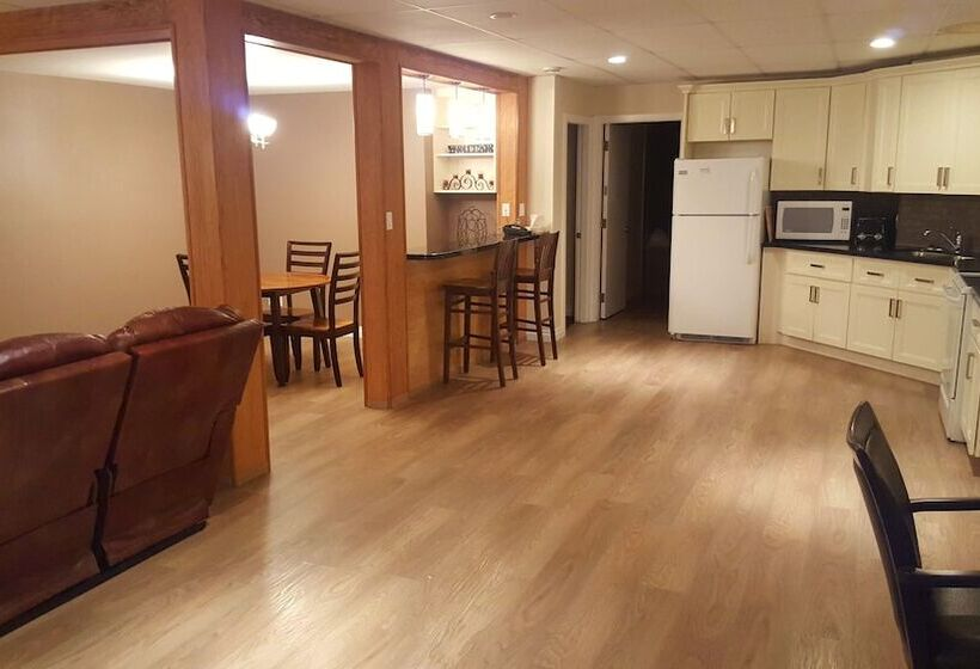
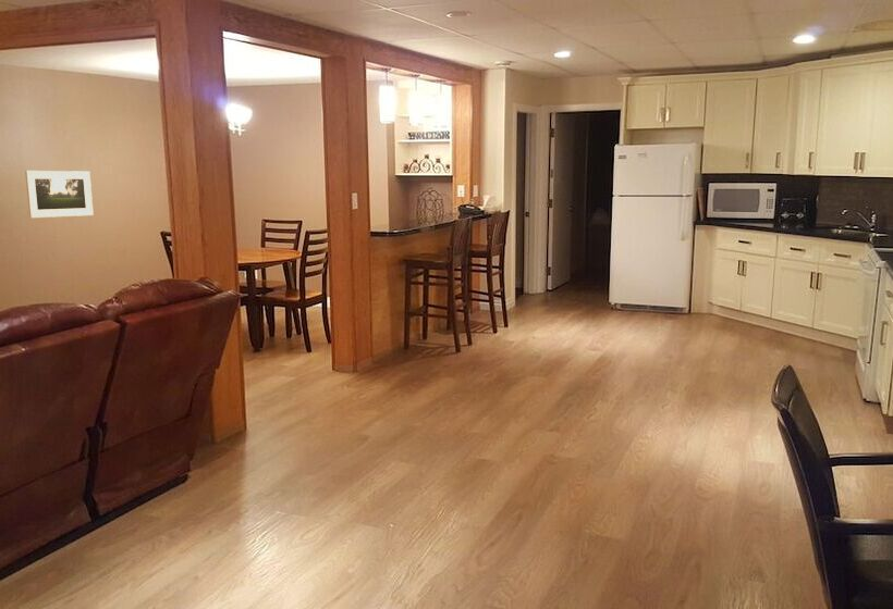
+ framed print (60, 194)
